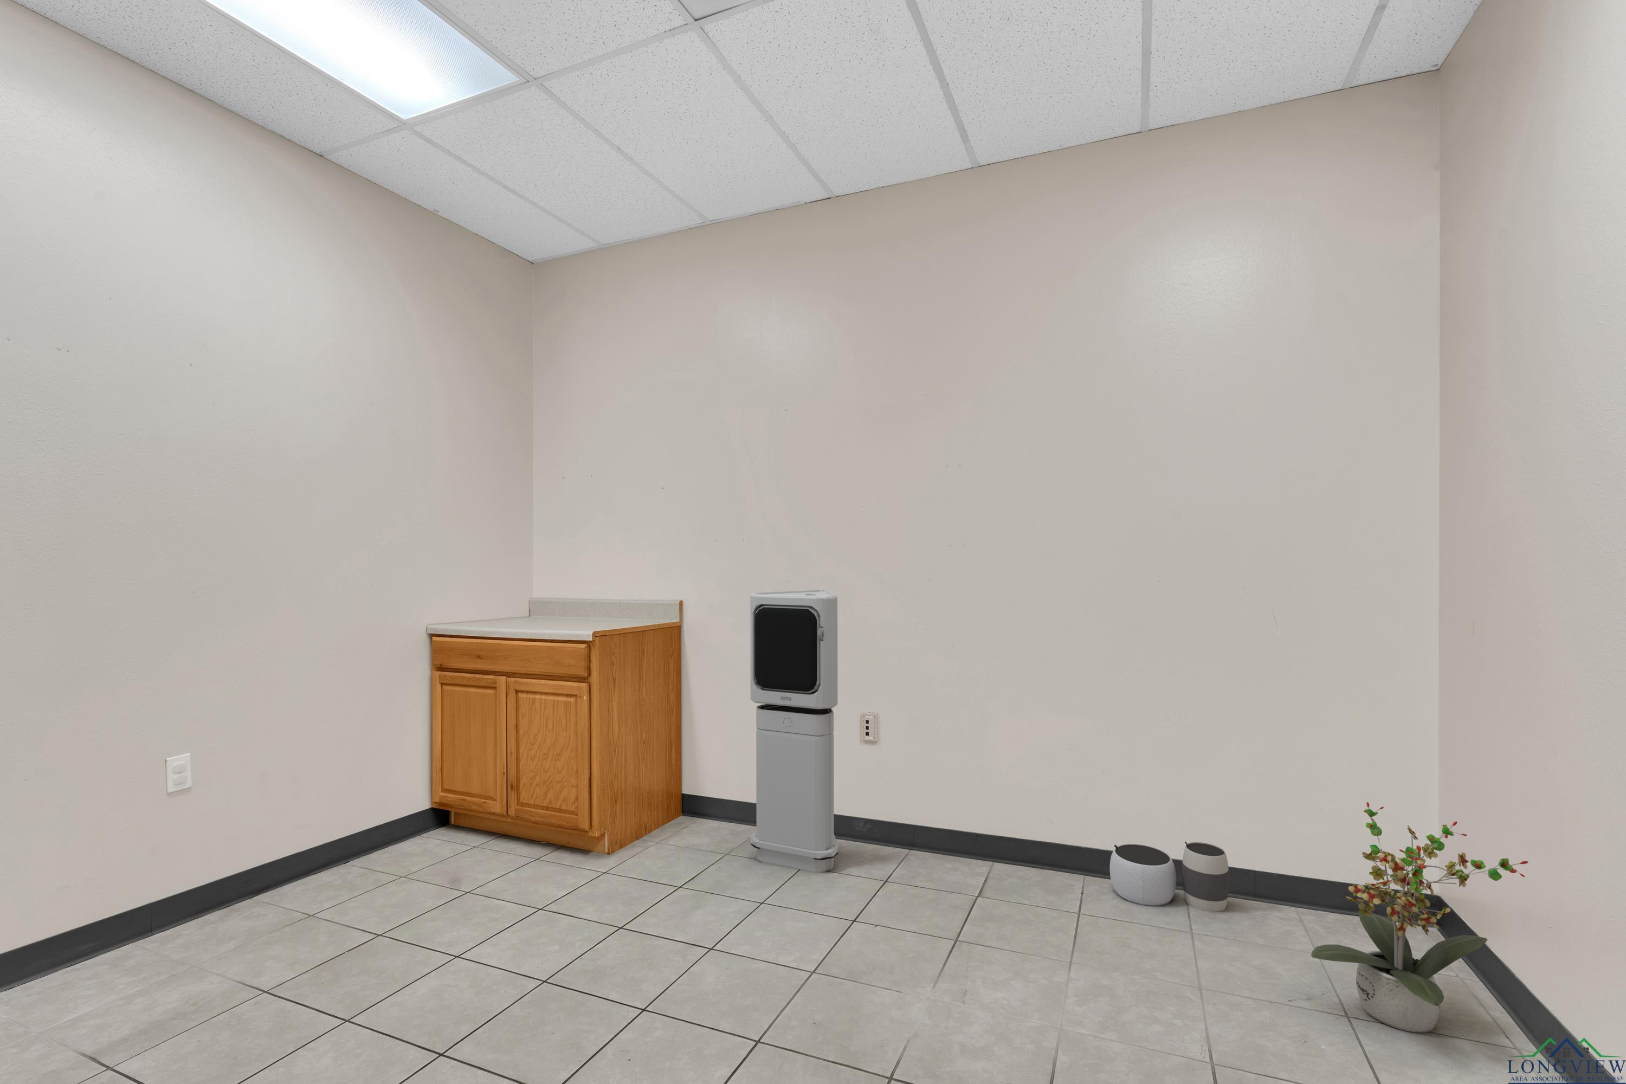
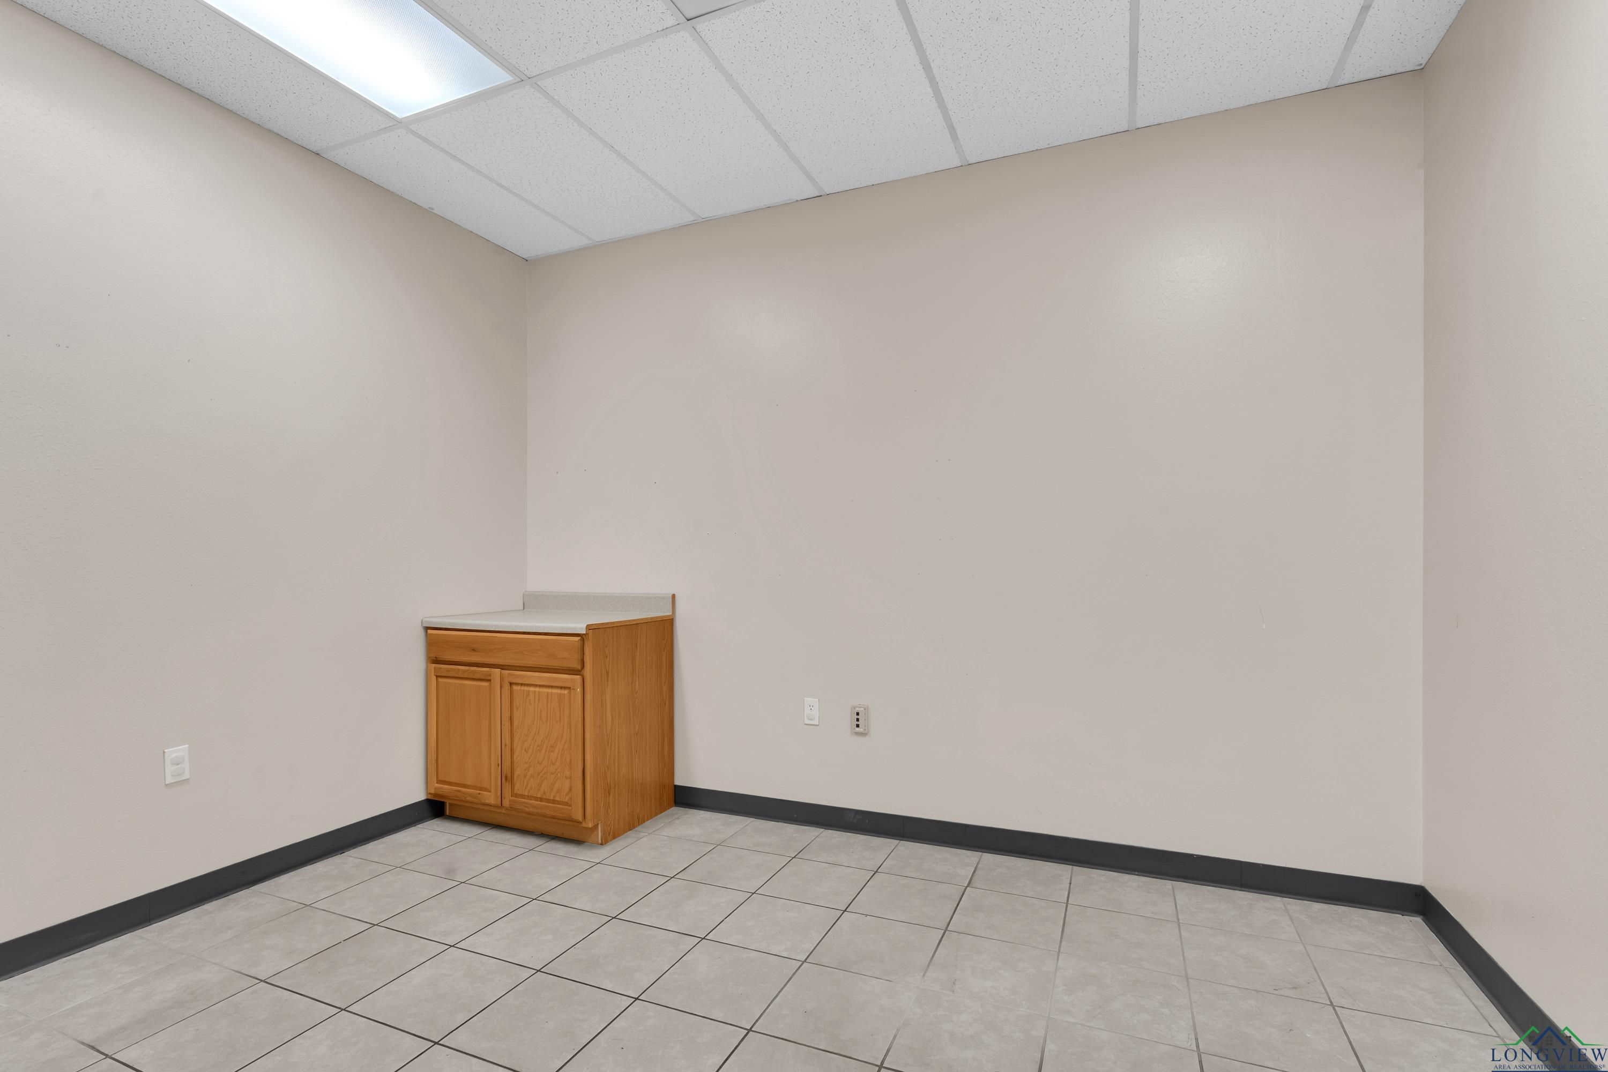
- potted plant (1403, 917)
- waste basket (1167, 869)
- air purifier (806, 722)
